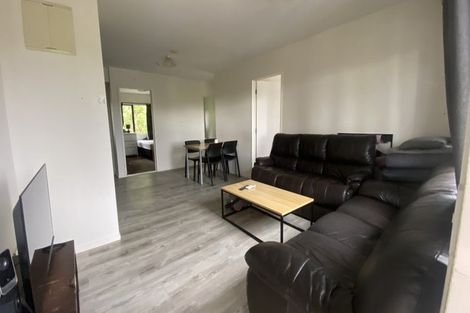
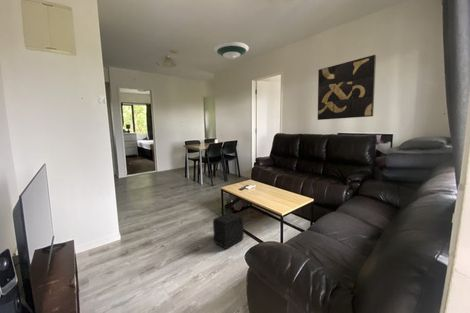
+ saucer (231, 53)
+ air purifier (228, 229)
+ wall art (343, 91)
